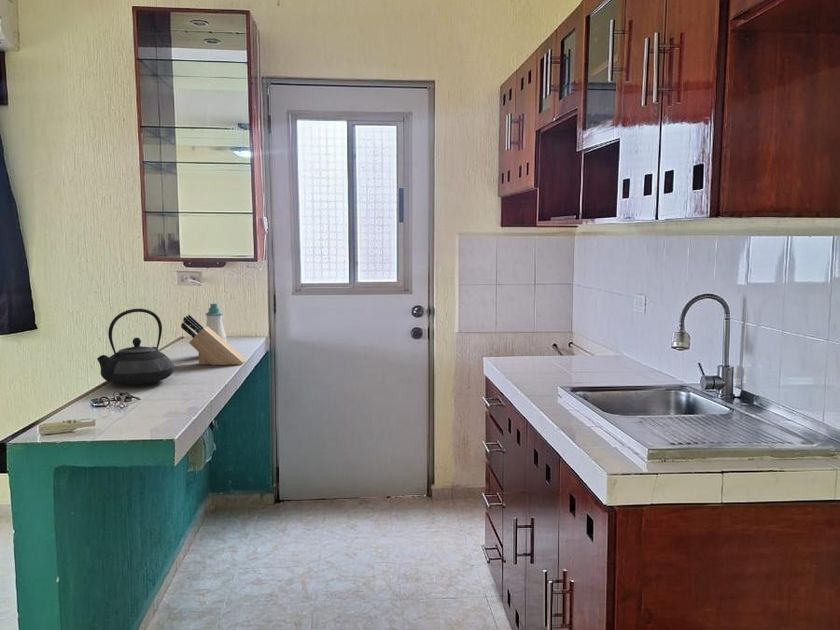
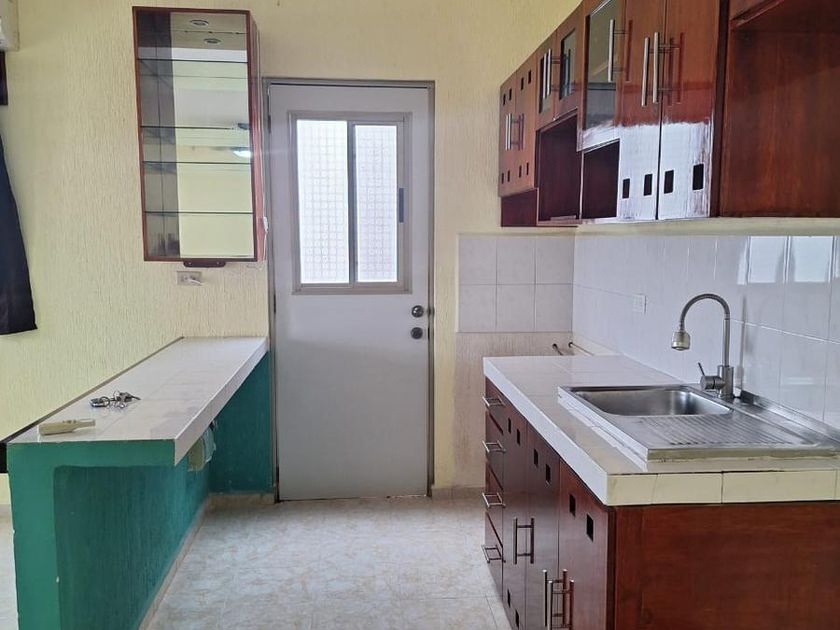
- soap bottle (214, 329)
- knife block (212, 339)
- teapot (132, 347)
